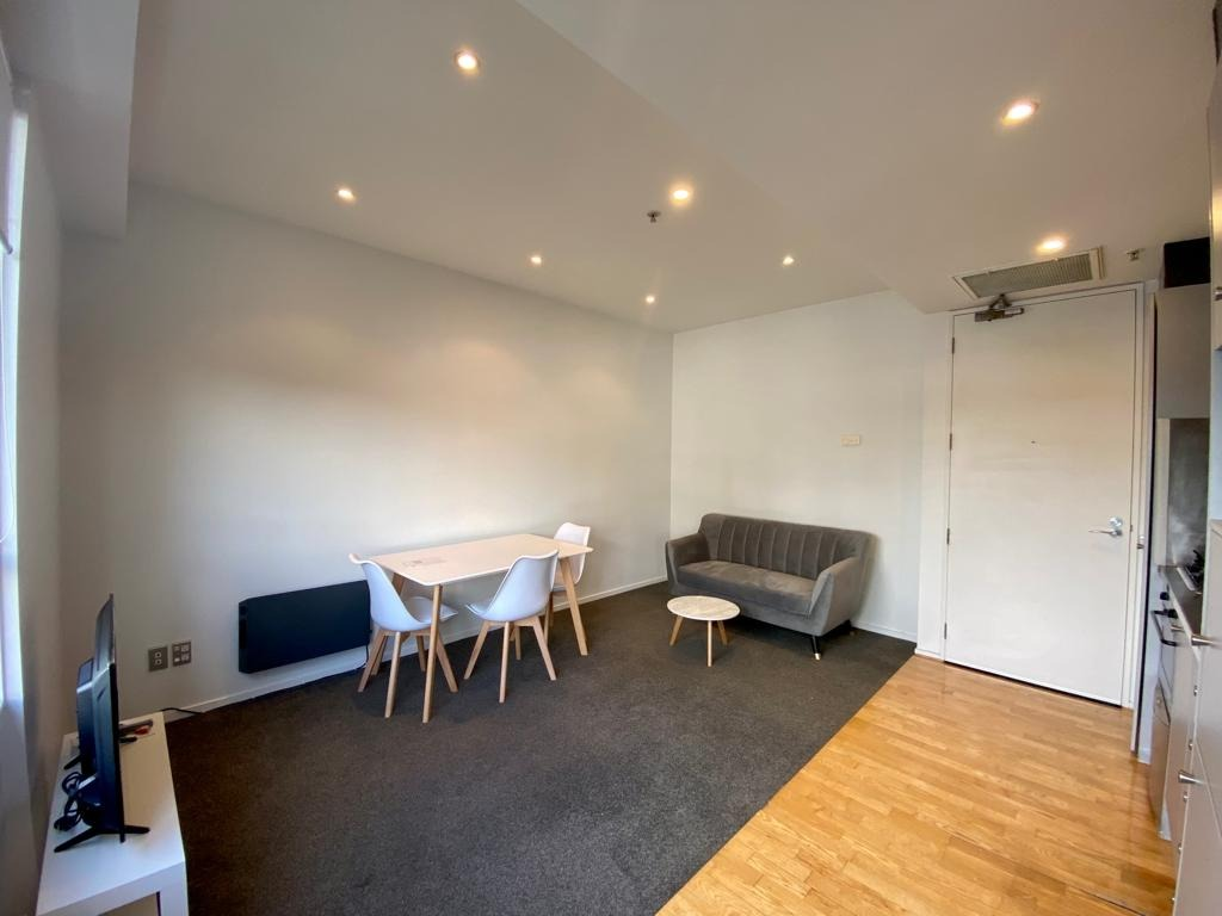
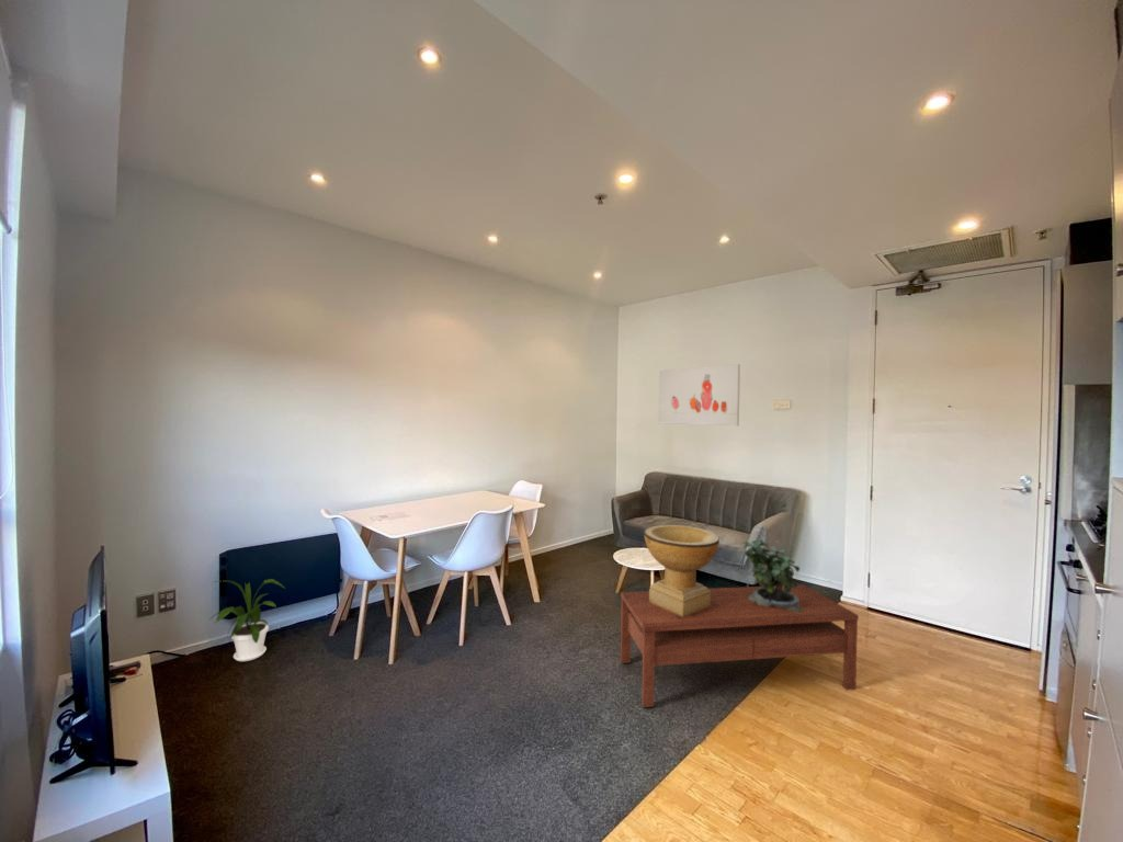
+ decorative bowl (680, 568)
+ wall art (696, 396)
+ potted plant (771, 569)
+ house plant (247, 615)
+ coffee table (733, 638)
